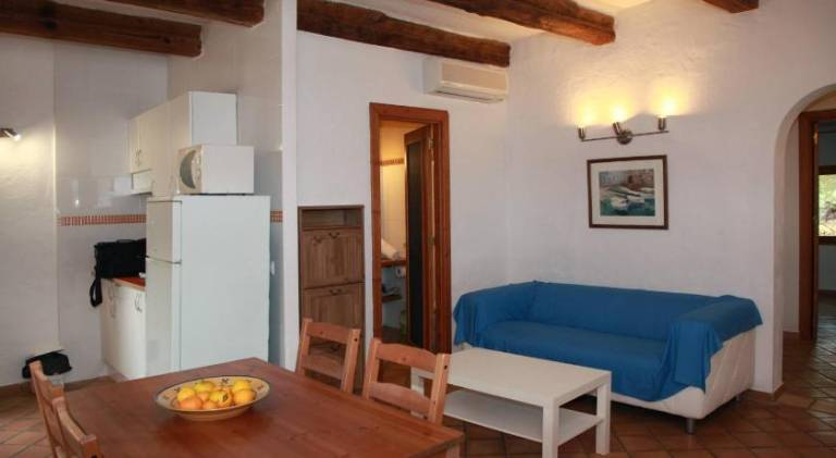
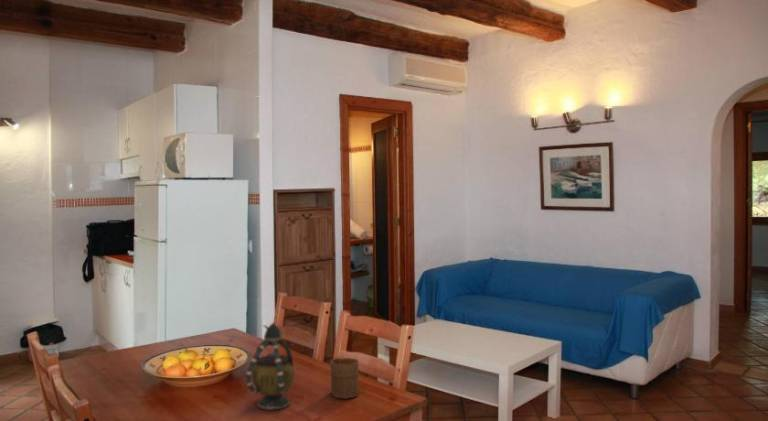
+ teapot (277, 359)
+ cup (344, 377)
